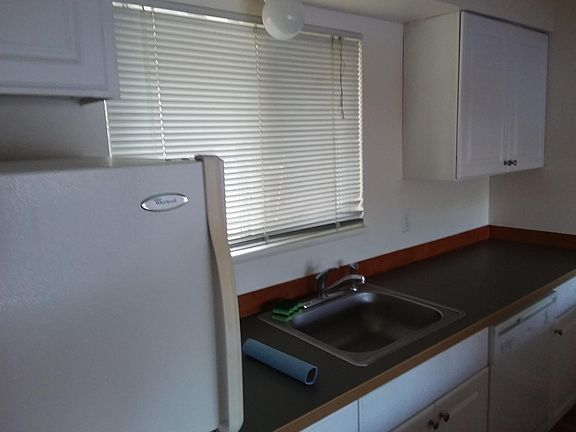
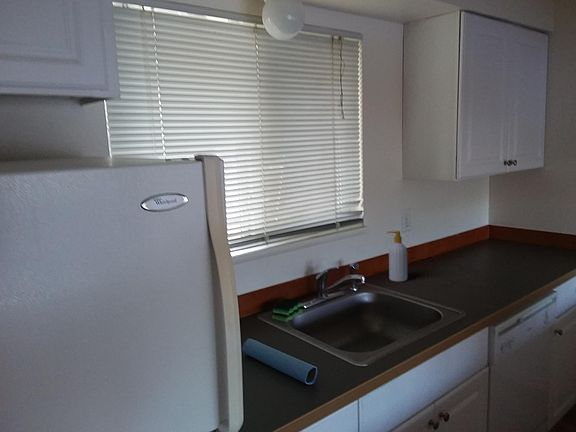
+ soap bottle (397, 255)
